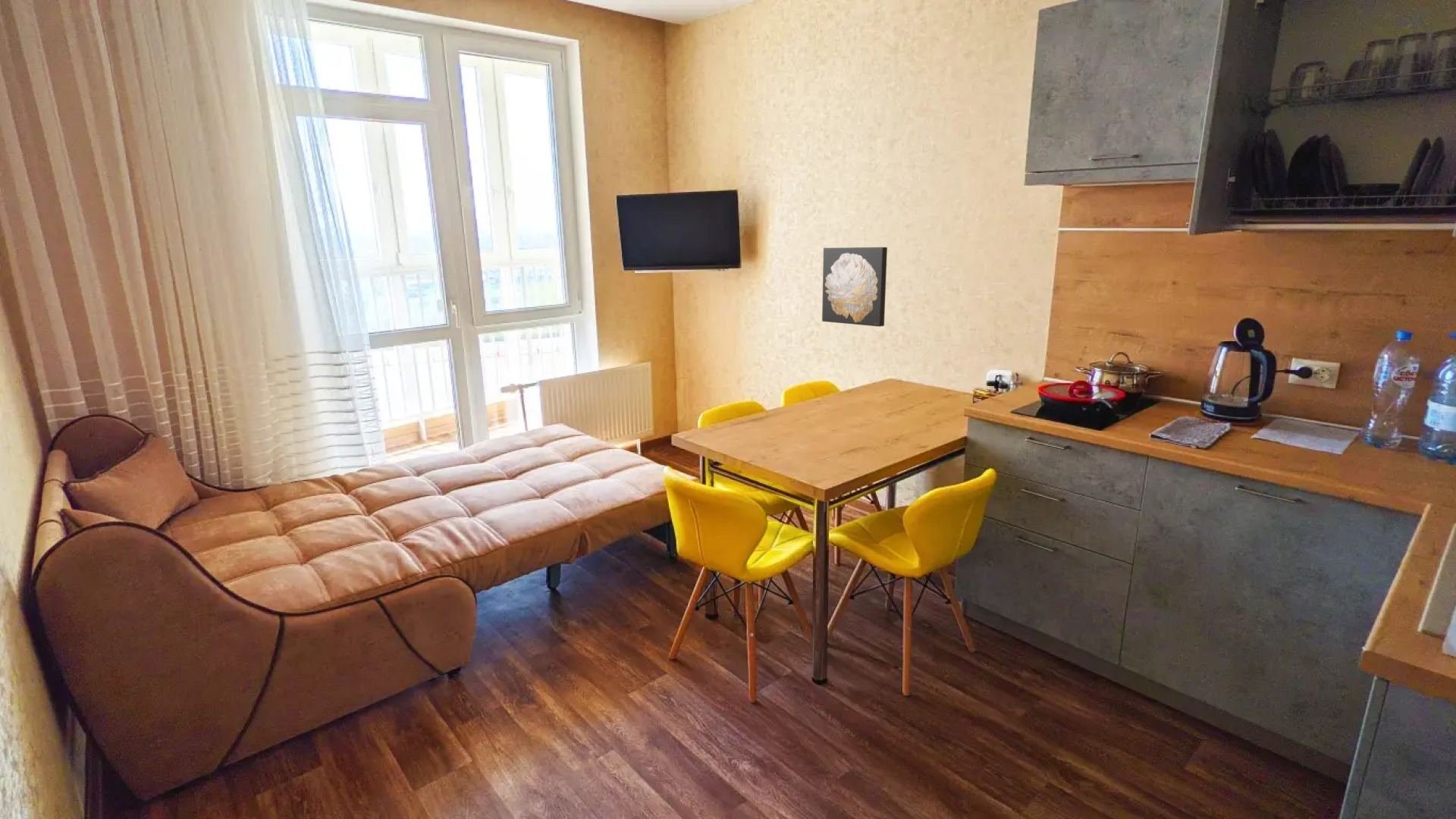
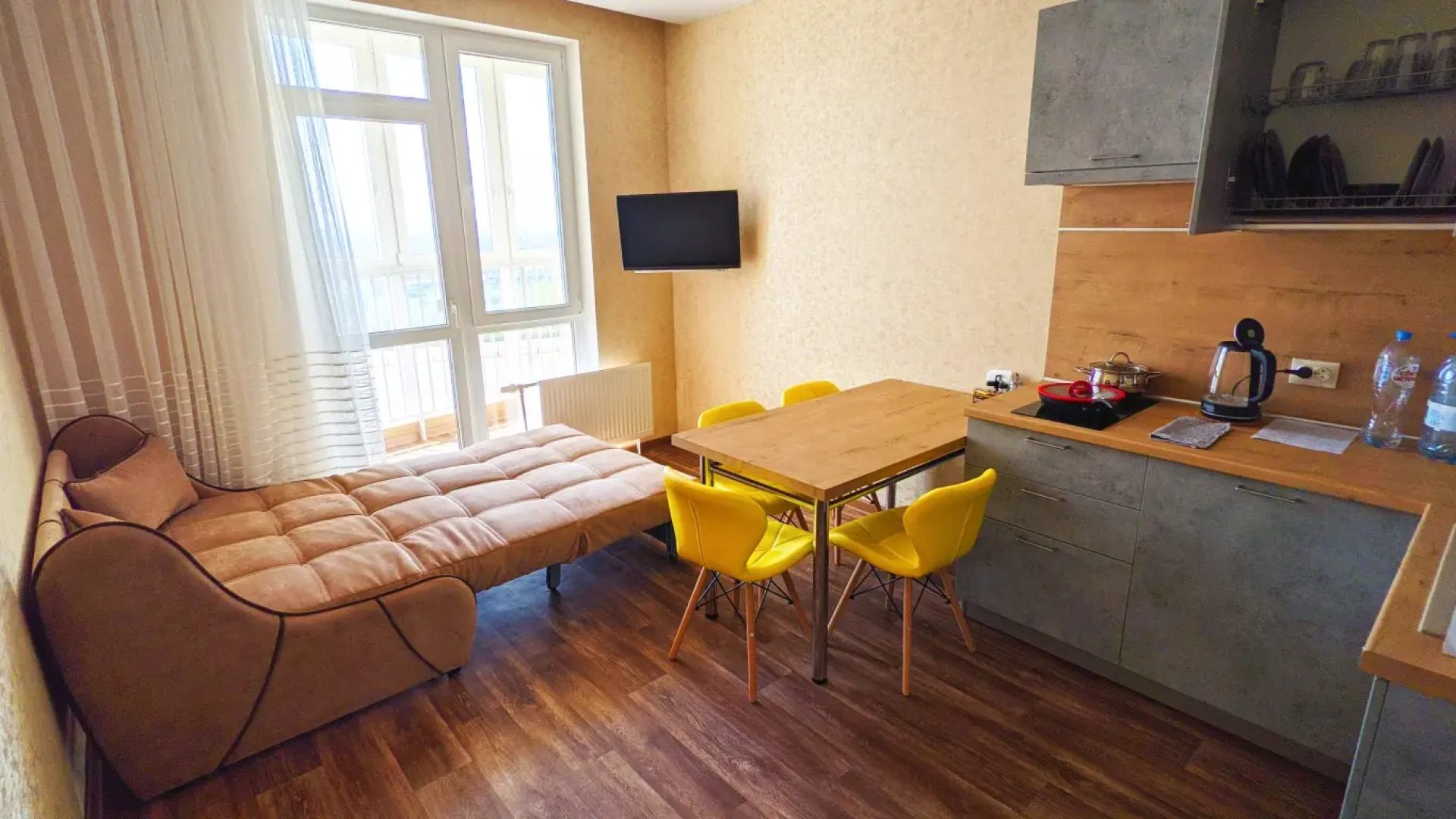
- wall art (853, 286)
